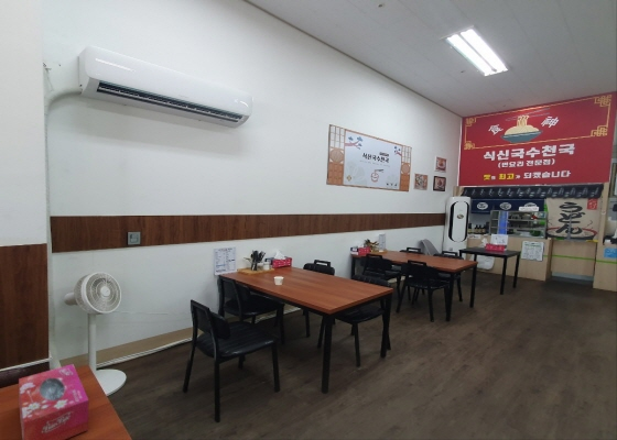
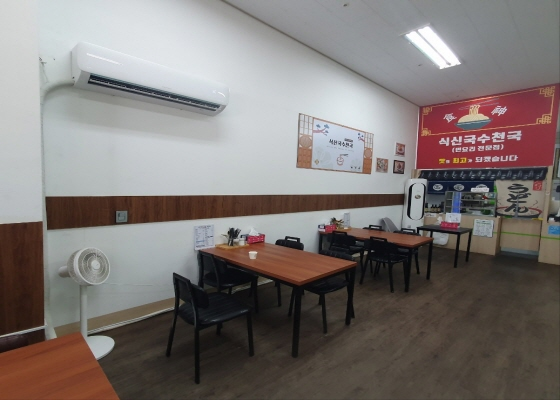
- tissue box (52, 403)
